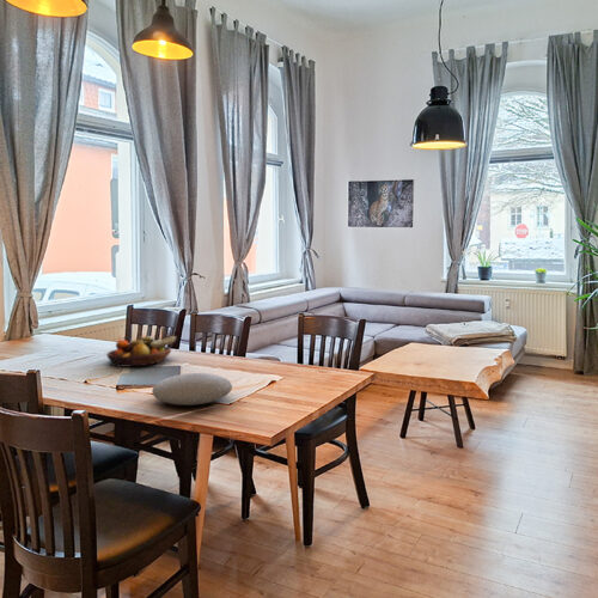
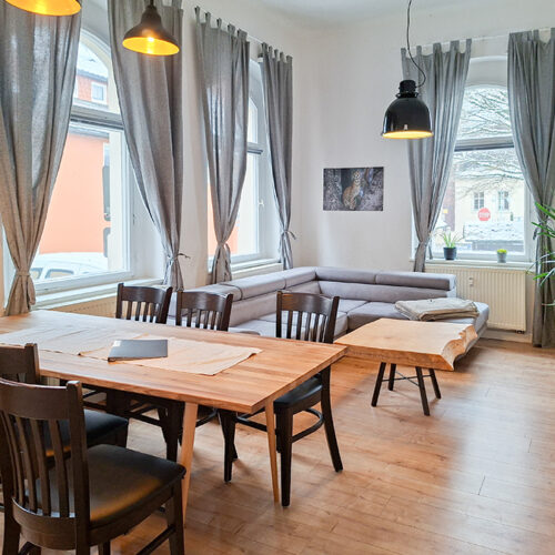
- plate (193, 388)
- fruit bowl (139, 348)
